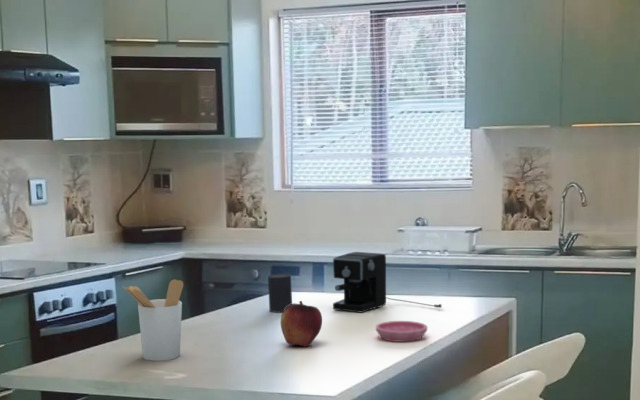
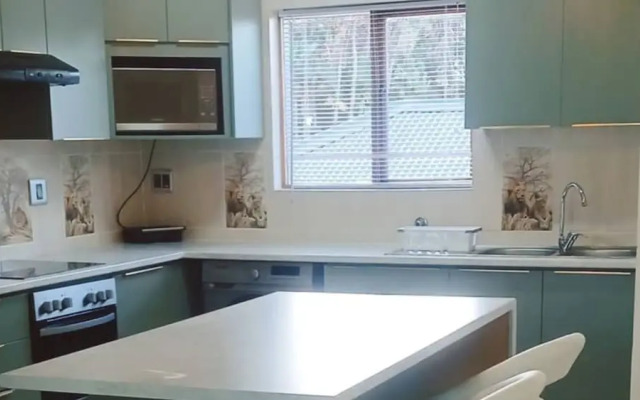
- coffee maker (385, 282)
- utensil holder (152, 319)
- cup (280, 292)
- fruit (302, 323)
- saucer (401, 332)
